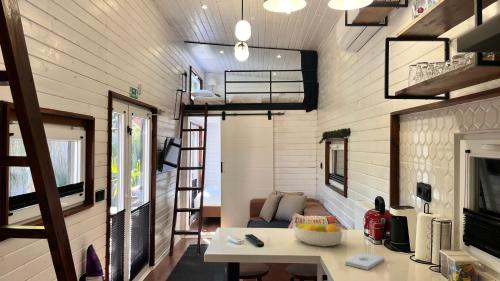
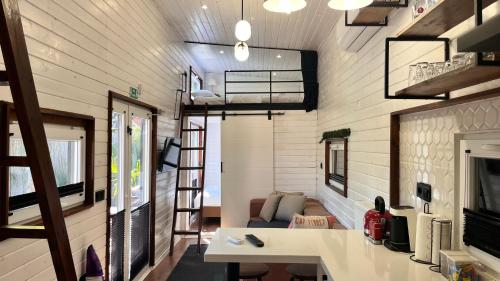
- notepad (364, 260)
- fruit bowl (317, 231)
